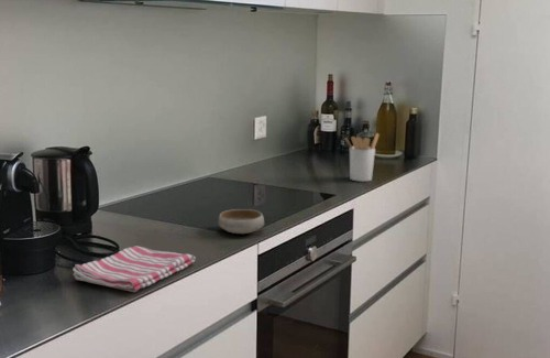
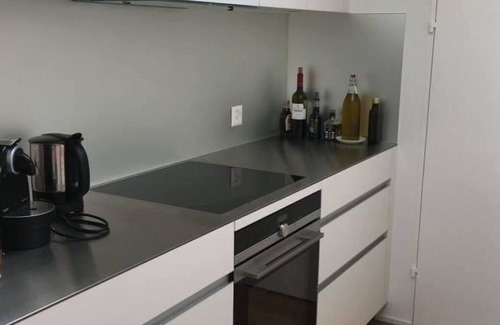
- dish towel (136, 264)
- utensil holder (361, 156)
- bowl (241, 223)
